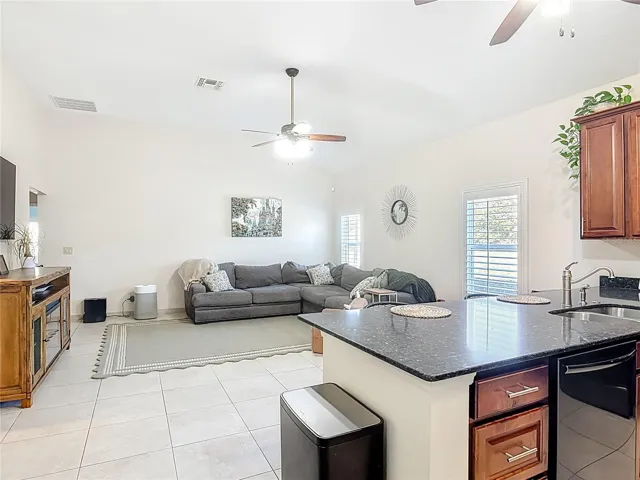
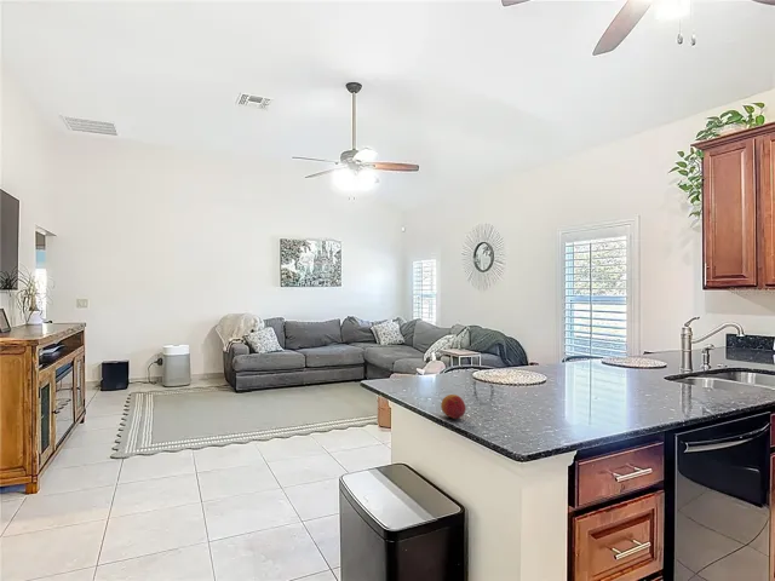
+ fruit (452, 405)
